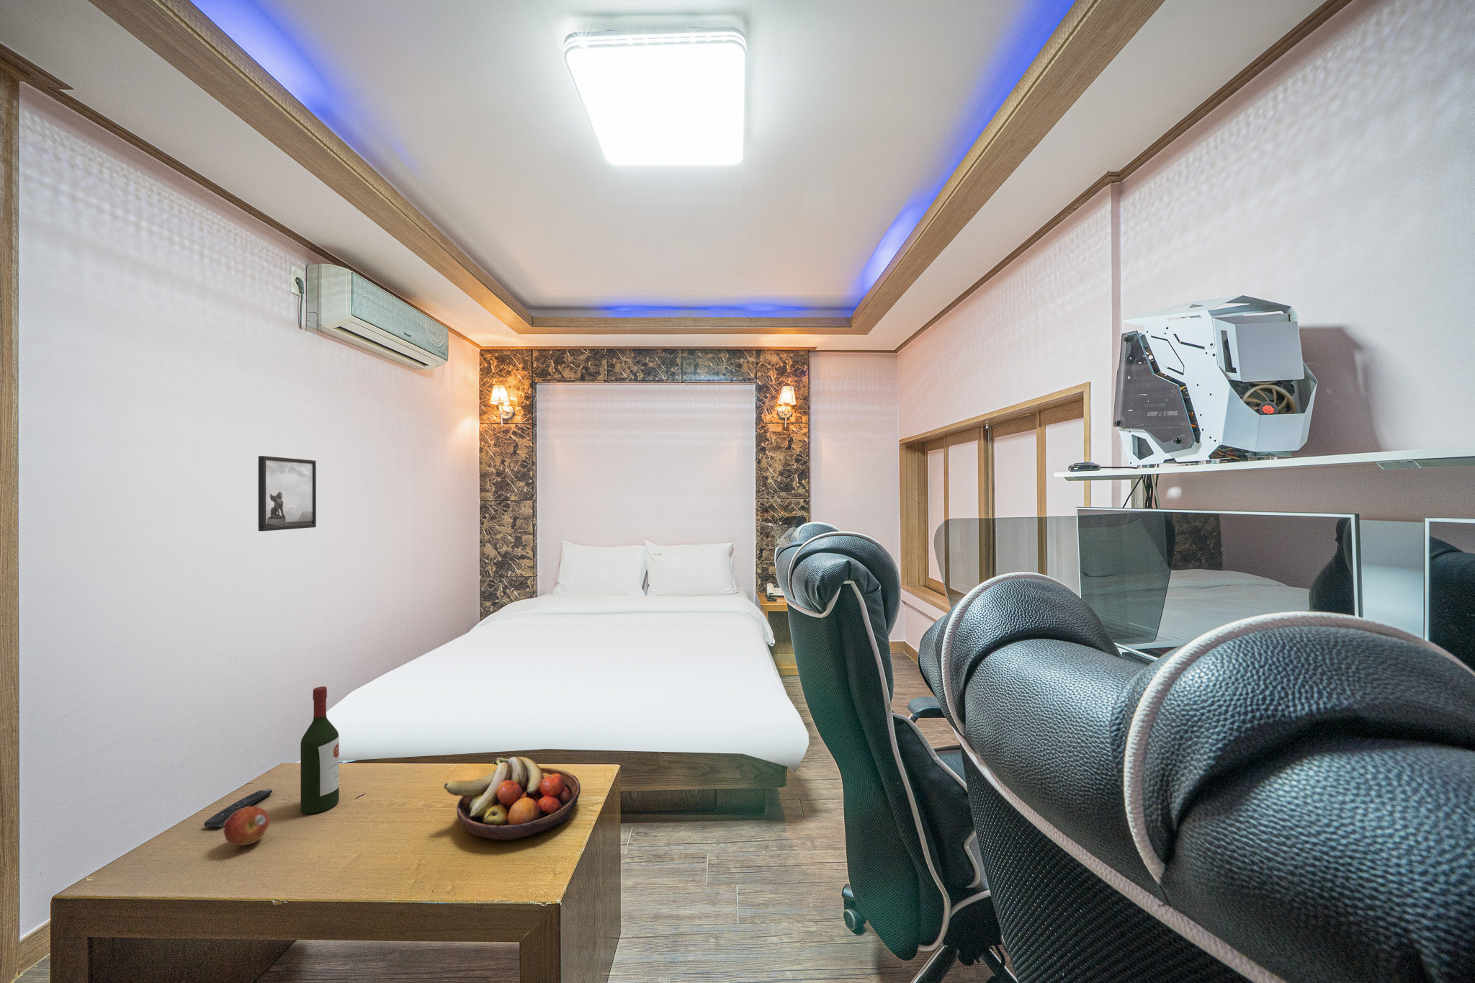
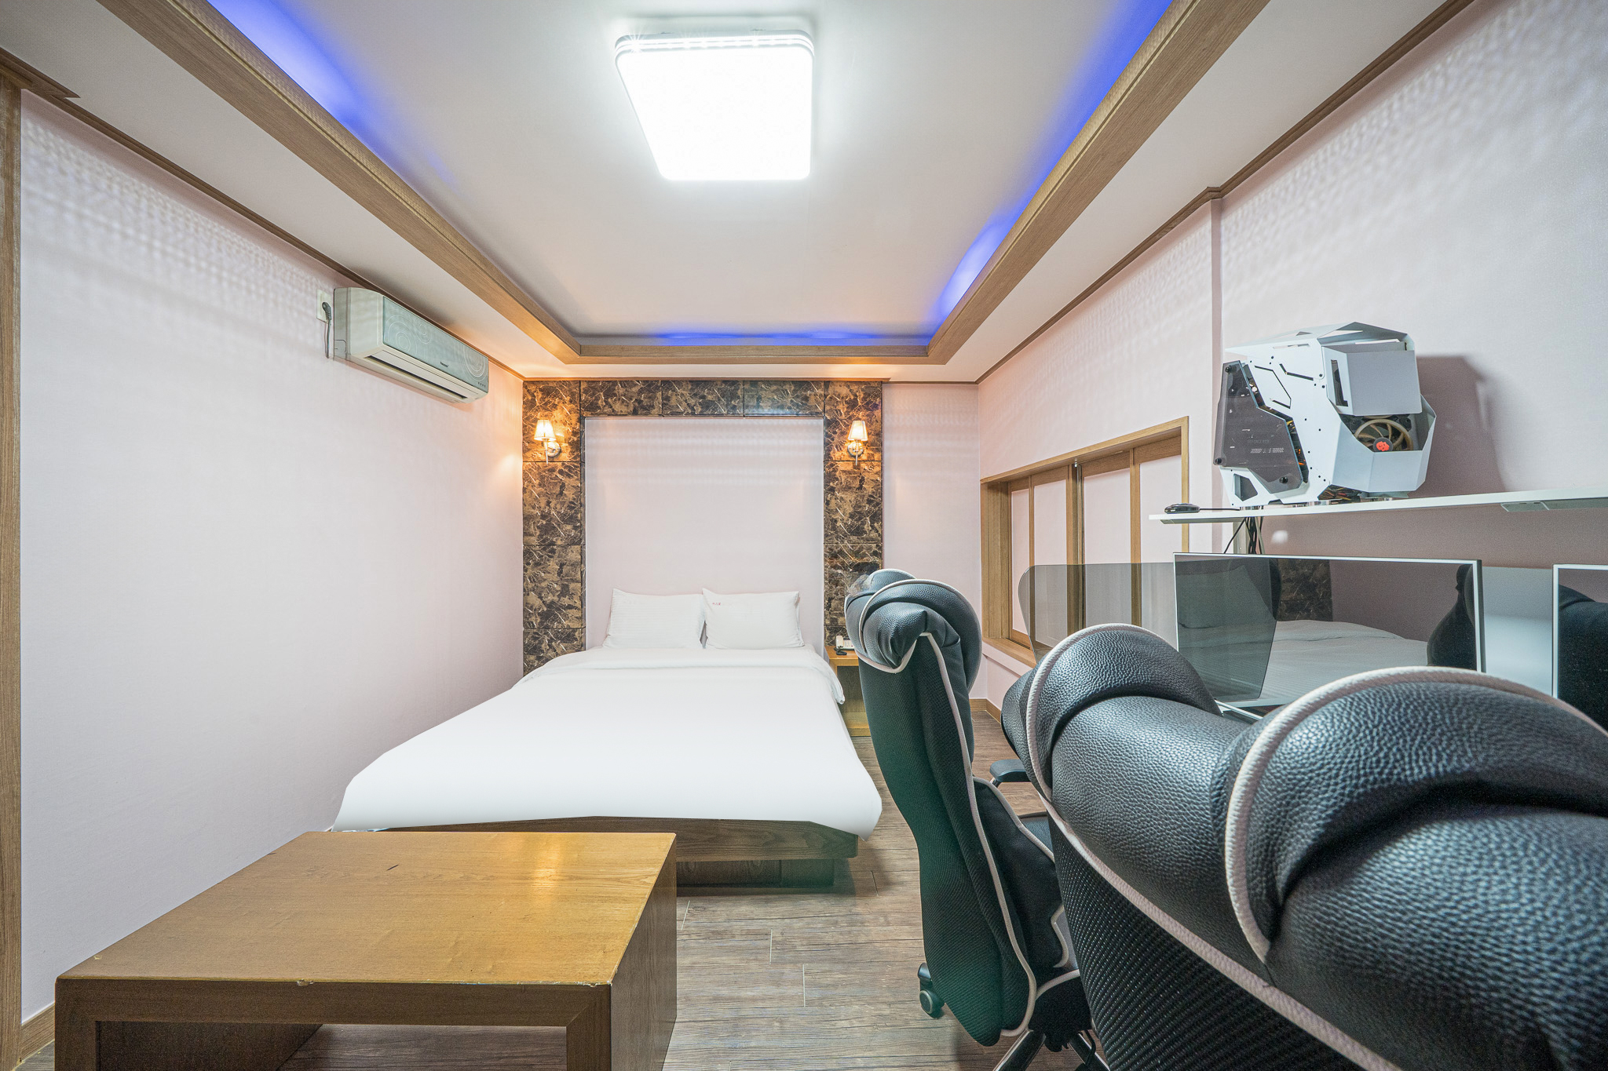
- fruit bowl (520, 789)
- wine bottle (320, 746)
- remote control (242, 805)
- fruit (248, 826)
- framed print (288, 494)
